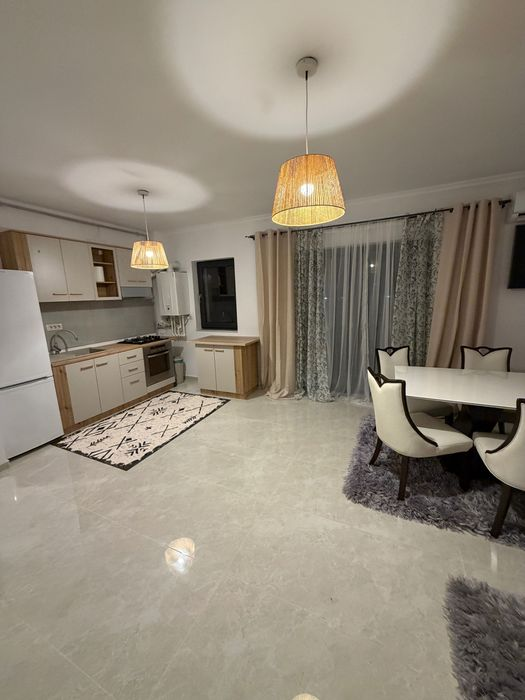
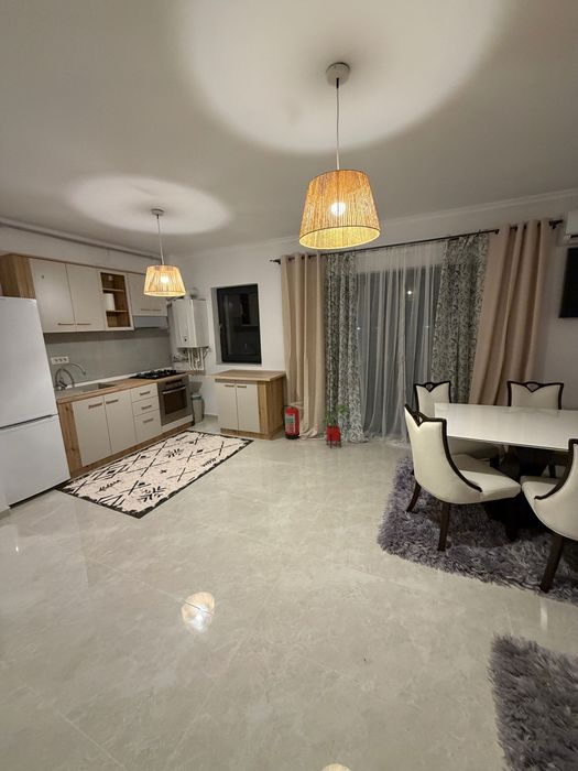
+ house plant (335, 425)
+ fire extinguisher (292, 419)
